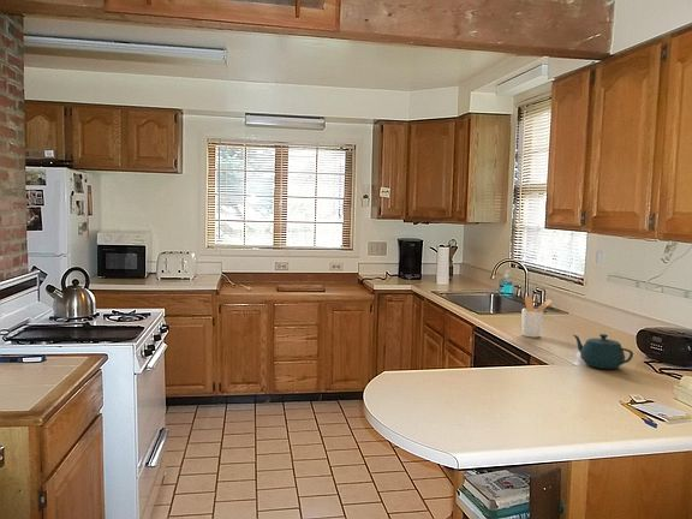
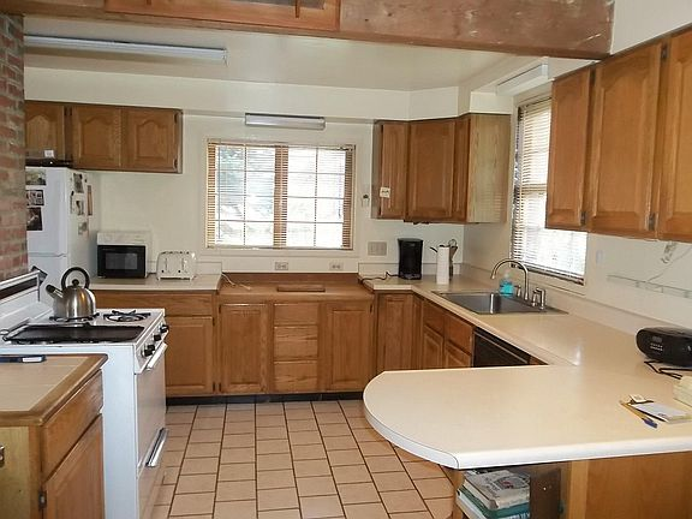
- utensil holder (537, 316)
- teapot (601, 350)
